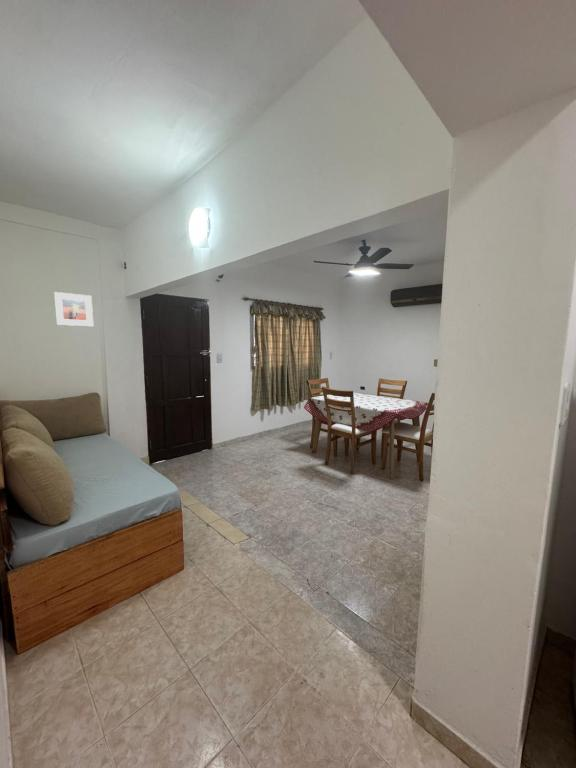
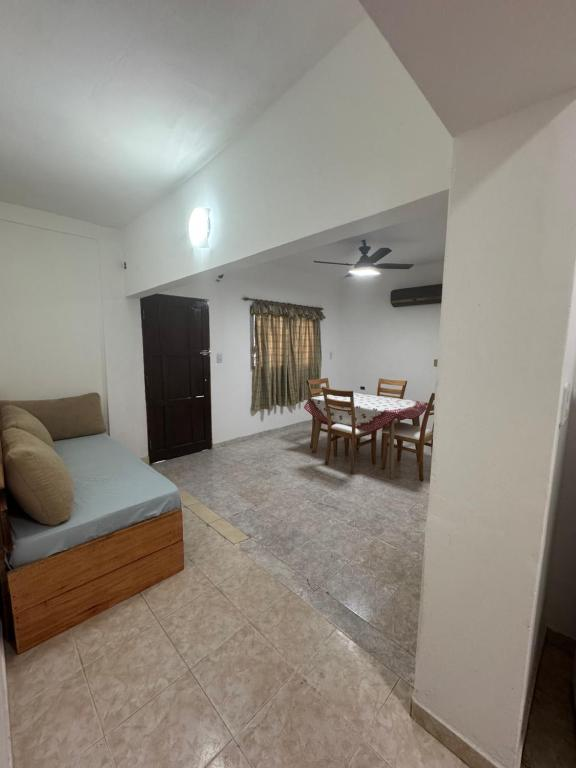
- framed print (74, 309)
